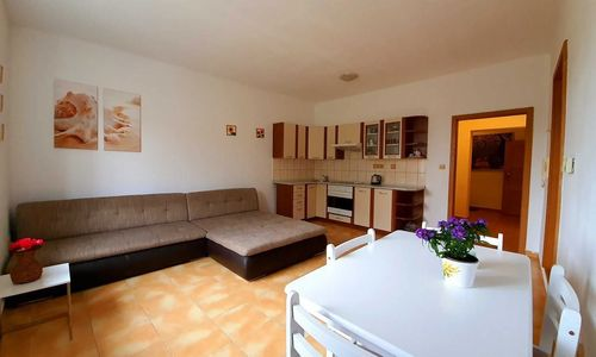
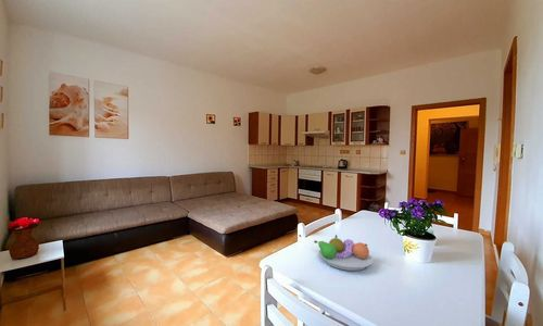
+ fruit bowl (342, 250)
